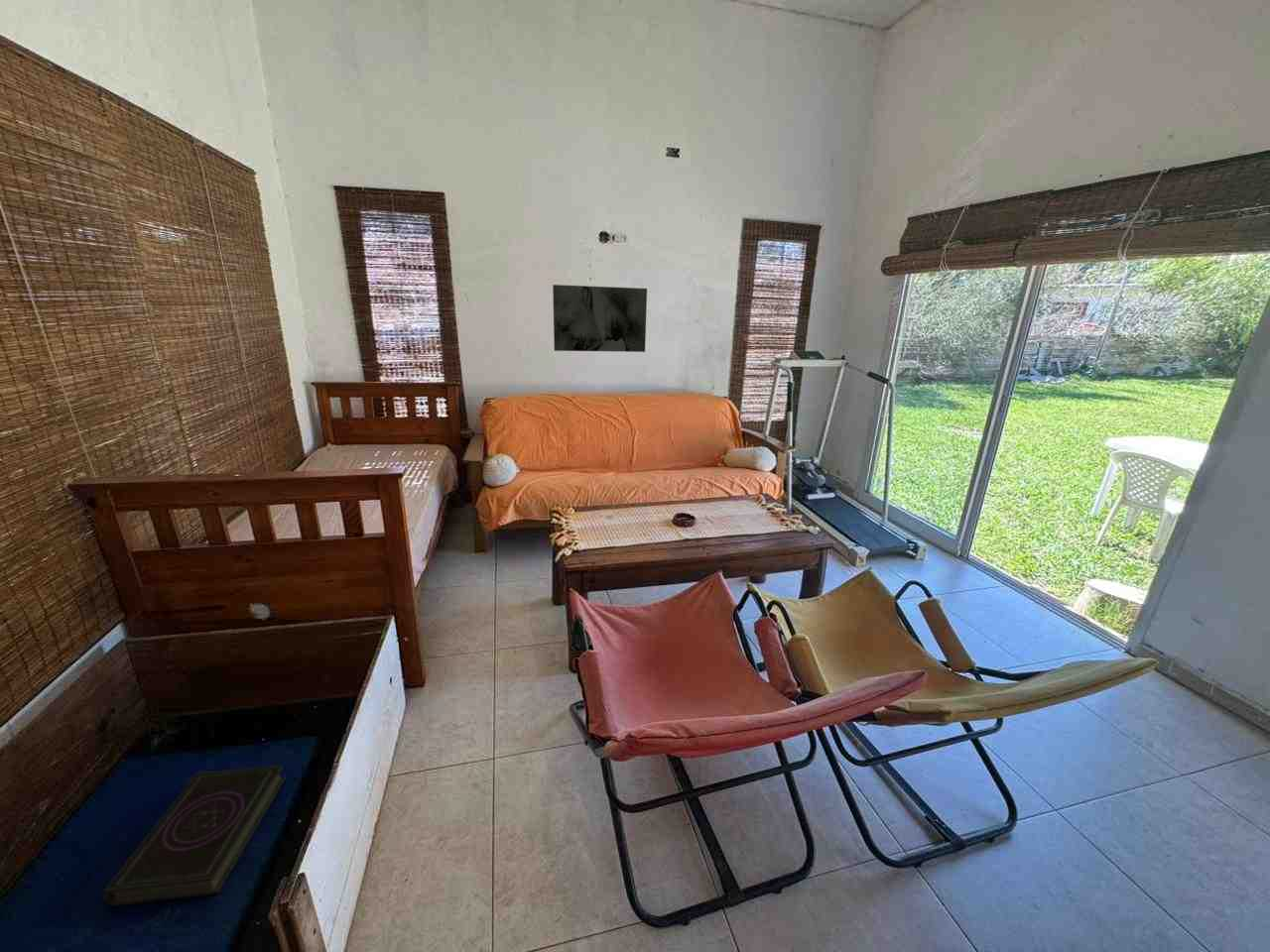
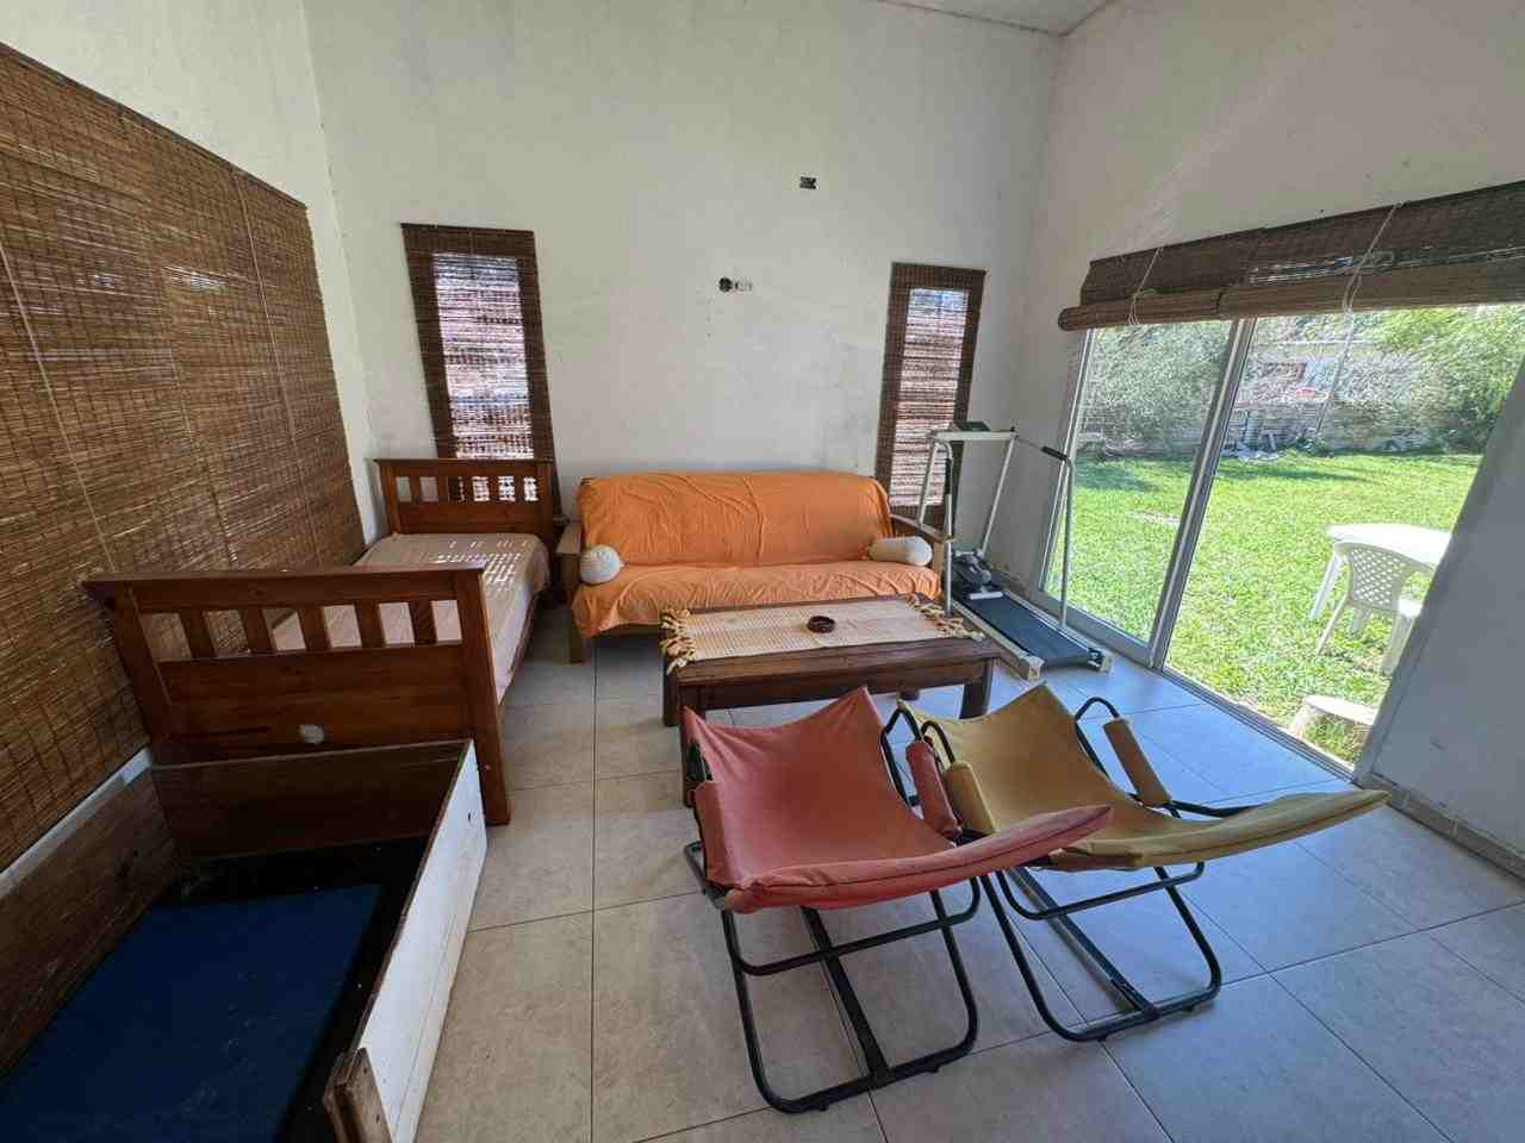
- wall art (600, 319)
- book (204, 827)
